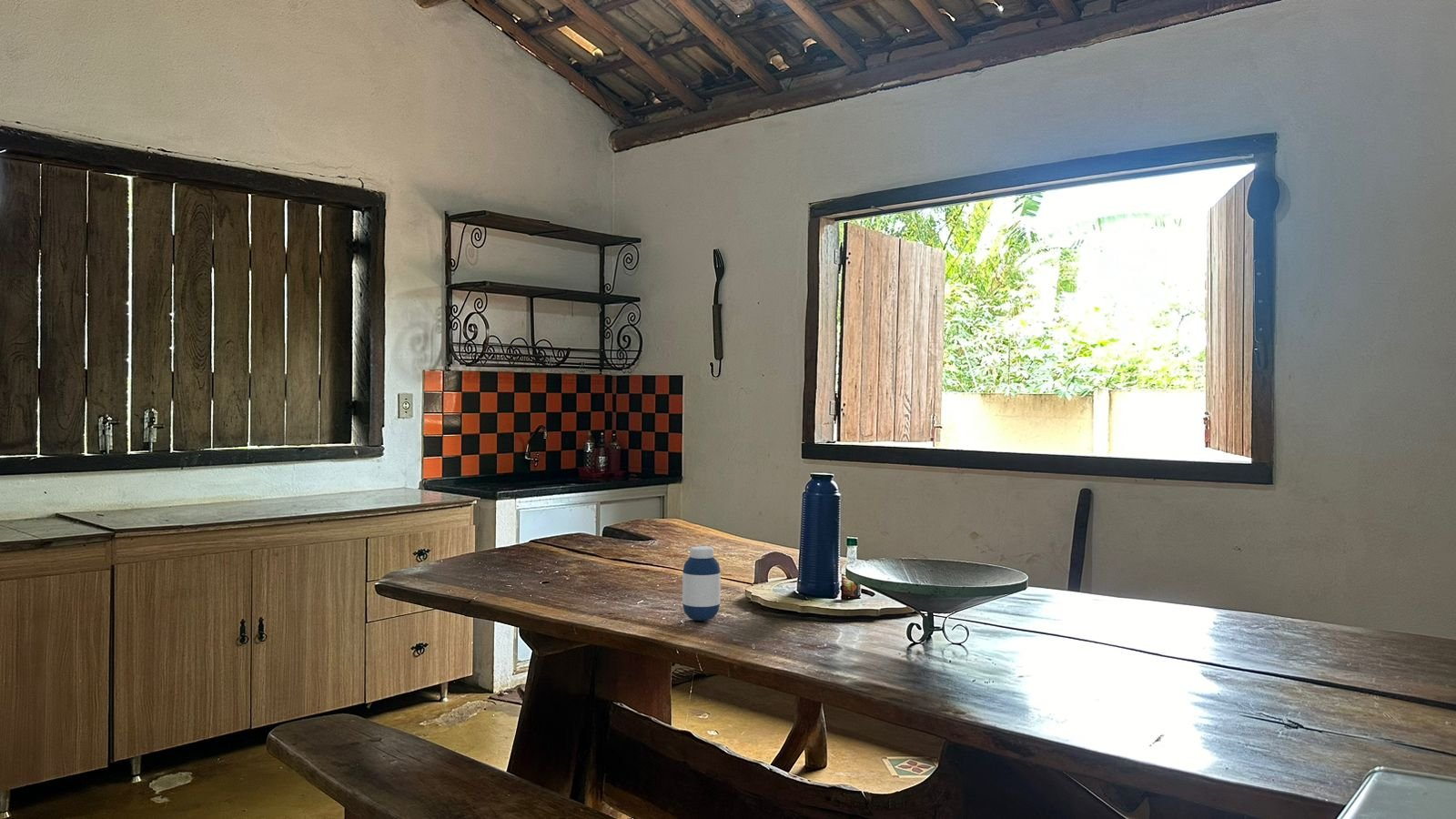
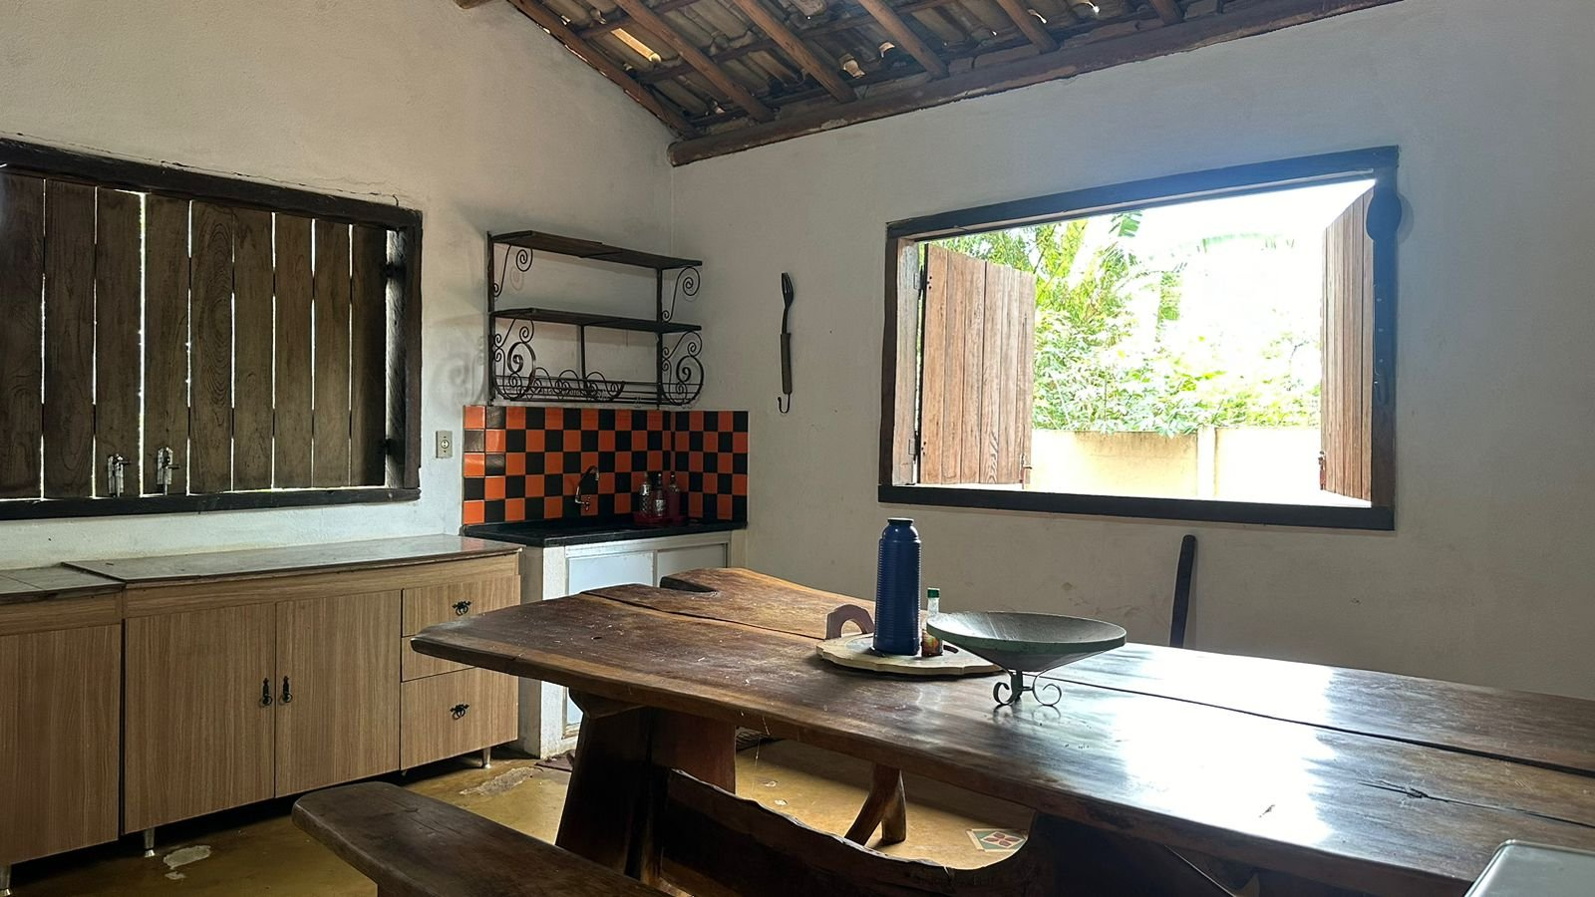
- medicine bottle (701, 583)
